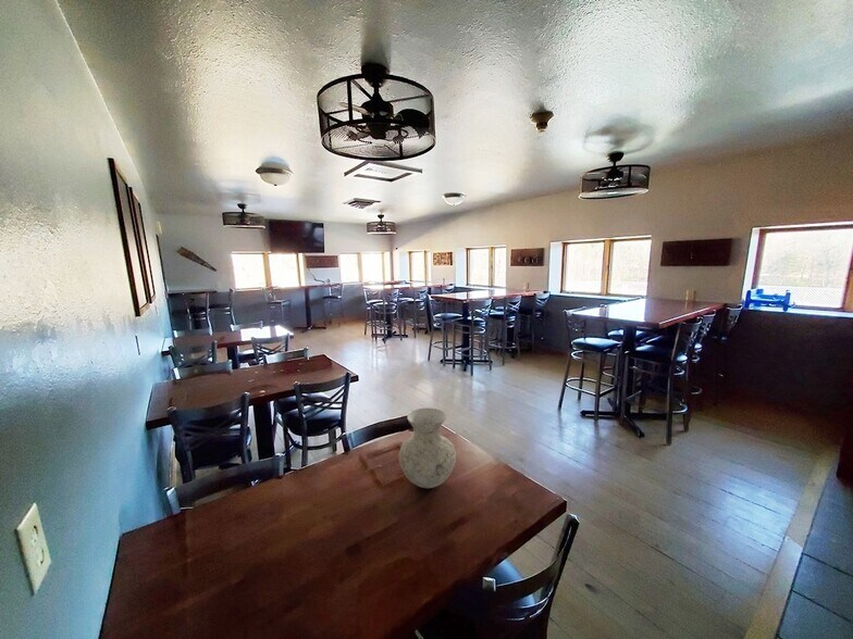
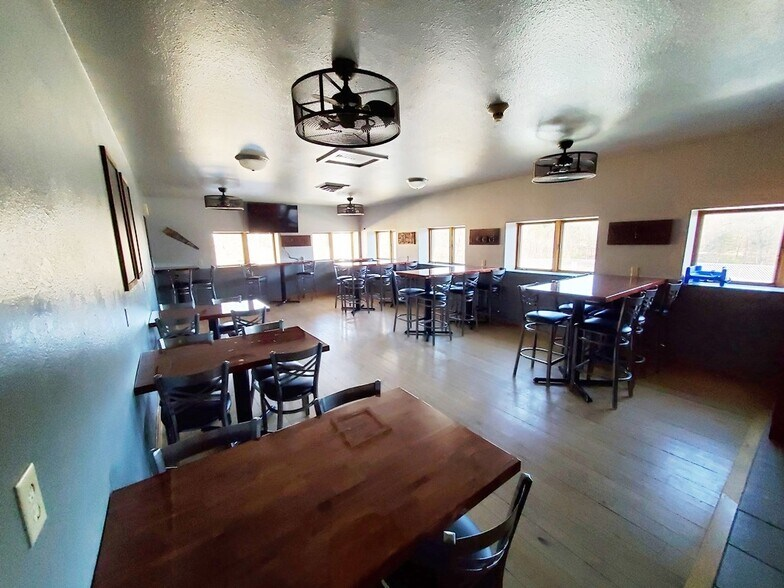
- vase (426, 449)
